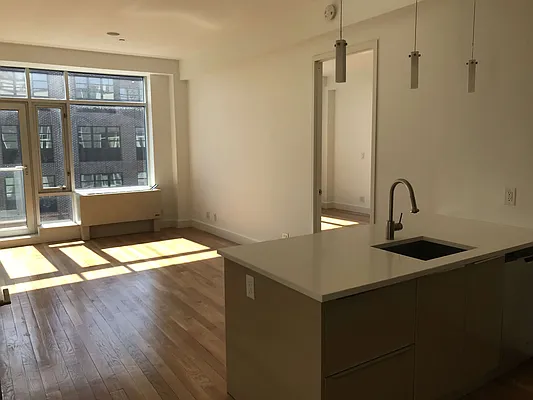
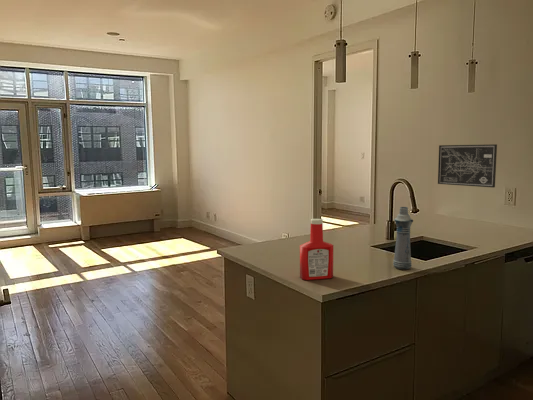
+ wall art (465, 165)
+ bottle (403, 237)
+ soap bottle (316, 248)
